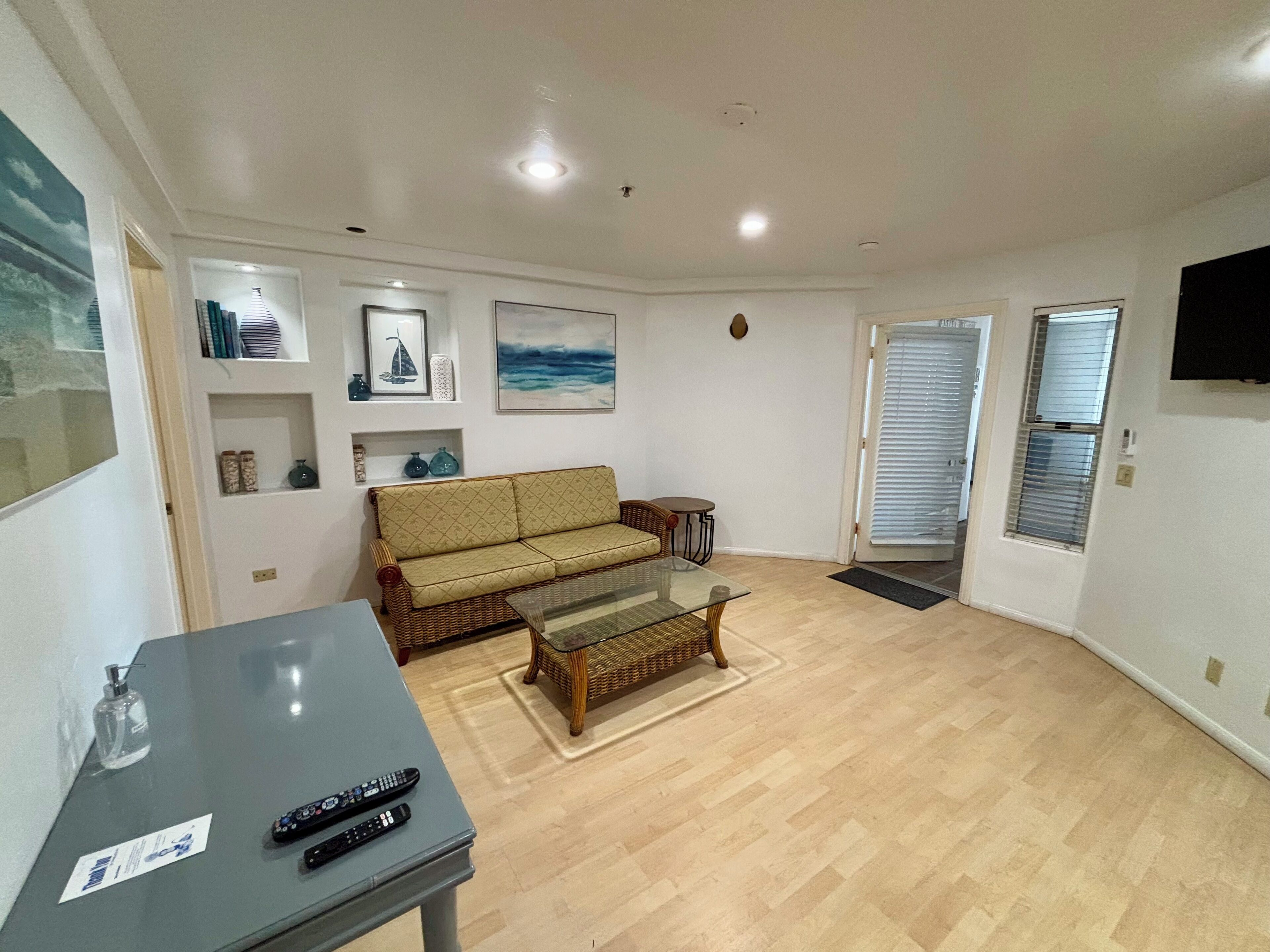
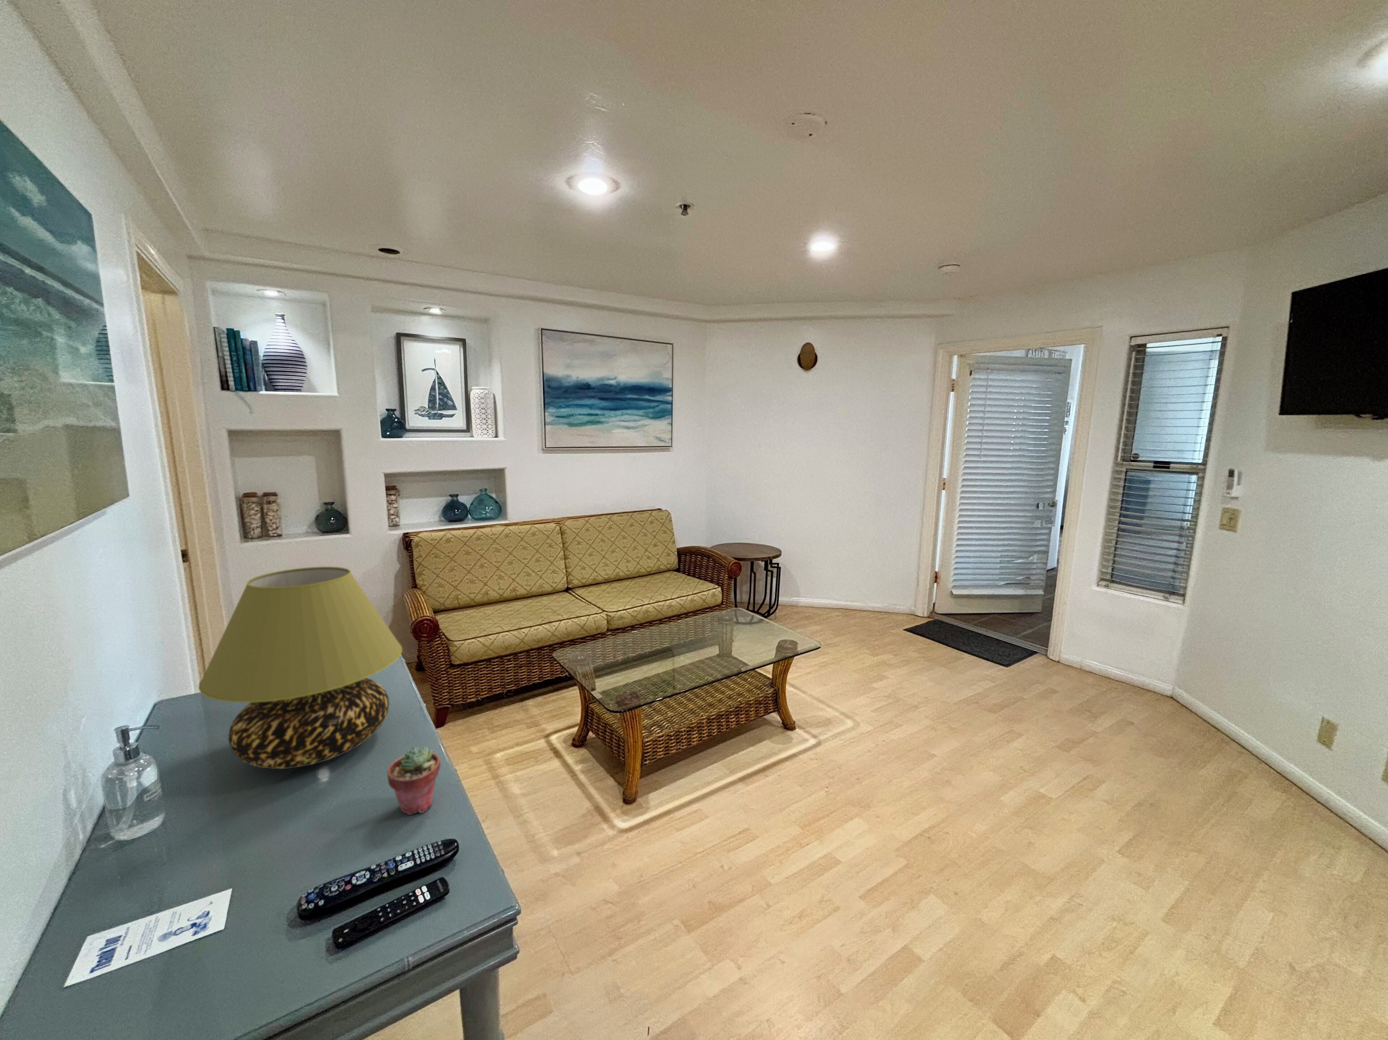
+ potted succulent (414, 777)
+ table lamp (309, 663)
